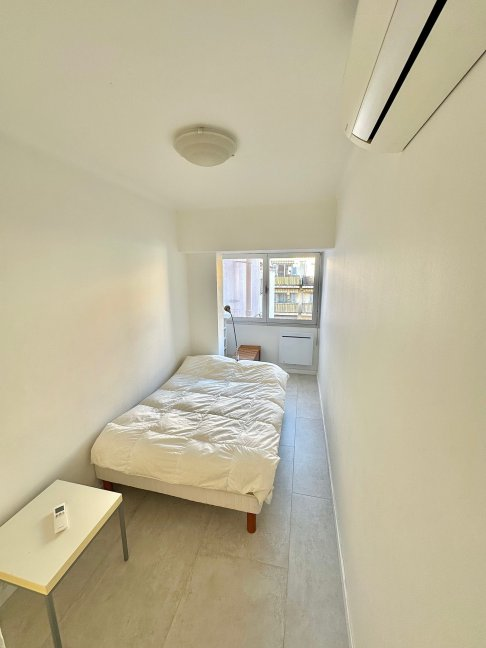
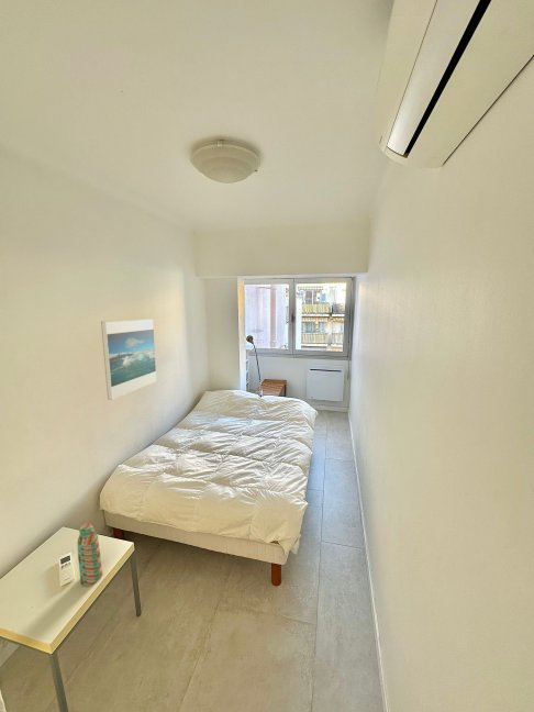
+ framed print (132, 355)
+ water bottle (89, 552)
